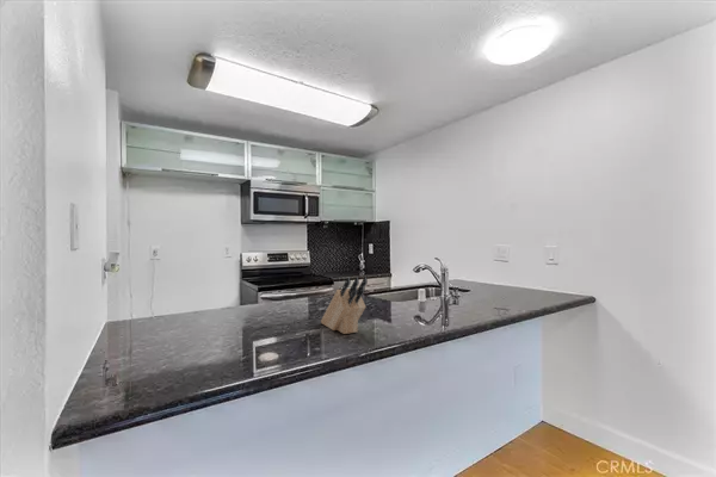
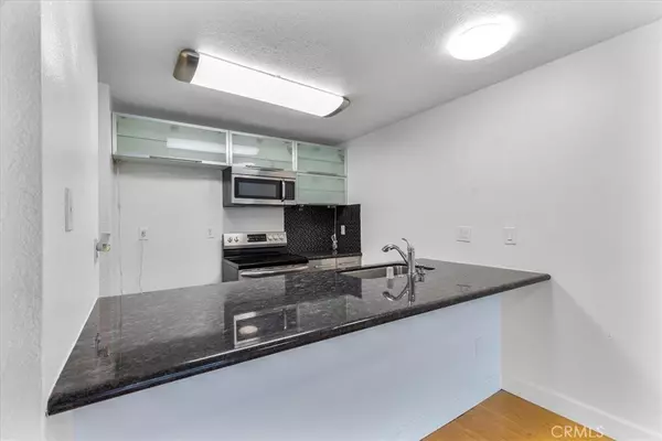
- knife block (344, 301)
